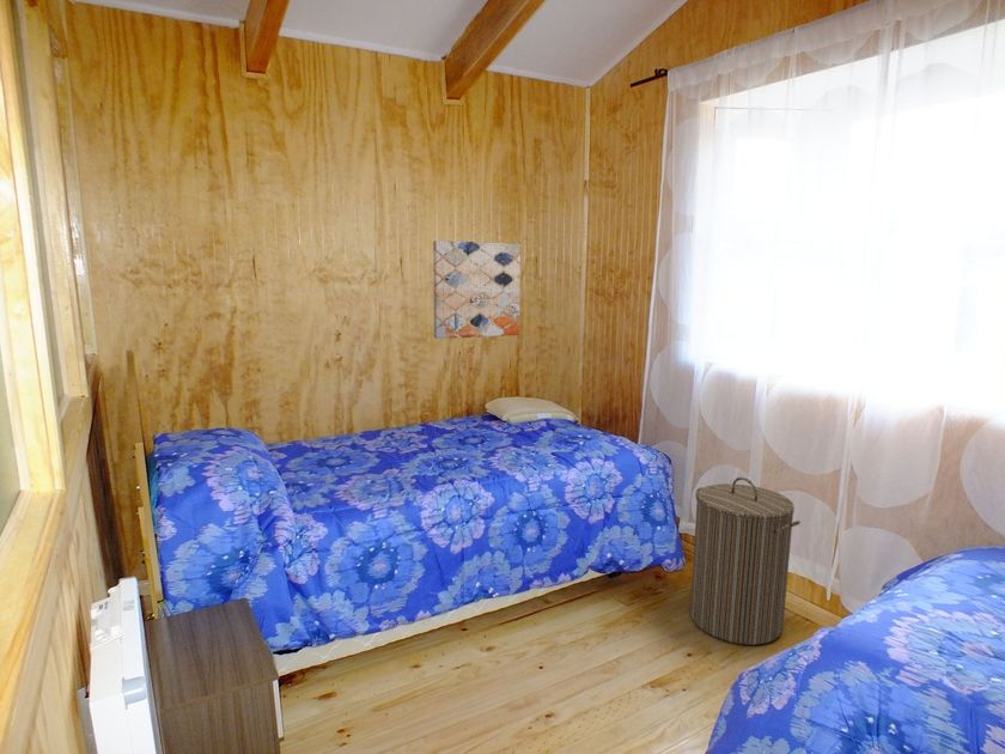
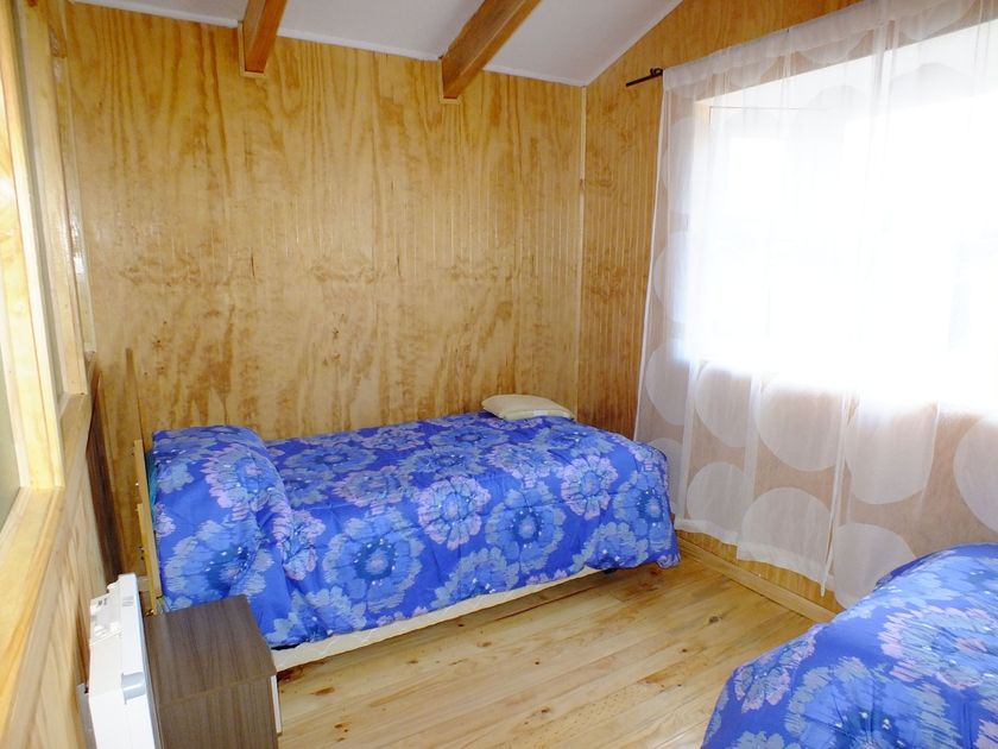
- wall art (477, 290)
- laundry hamper (739, 551)
